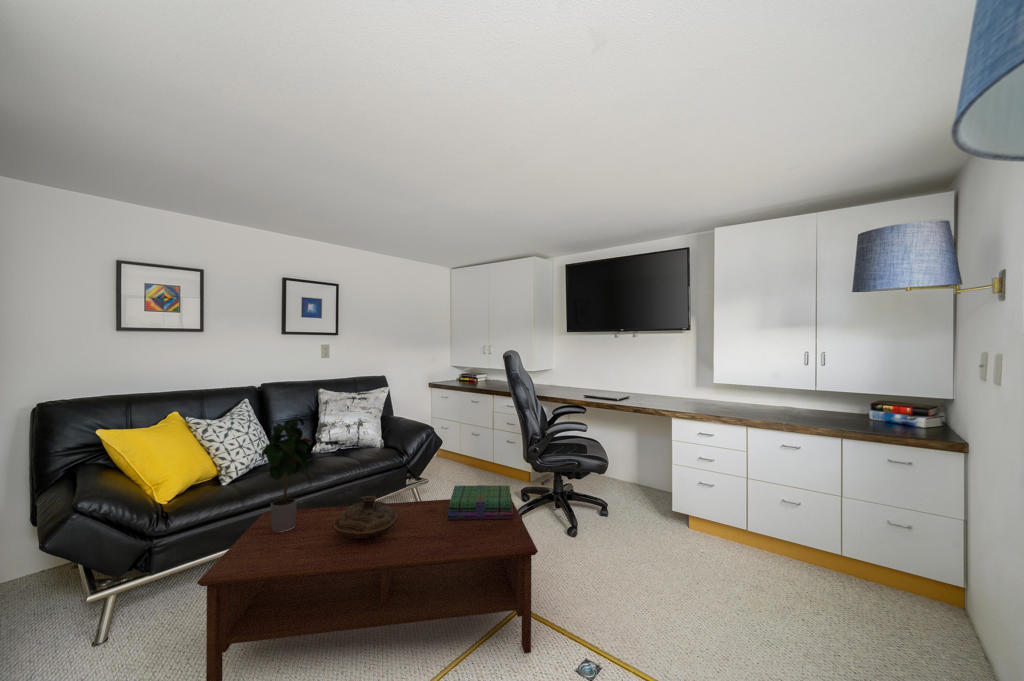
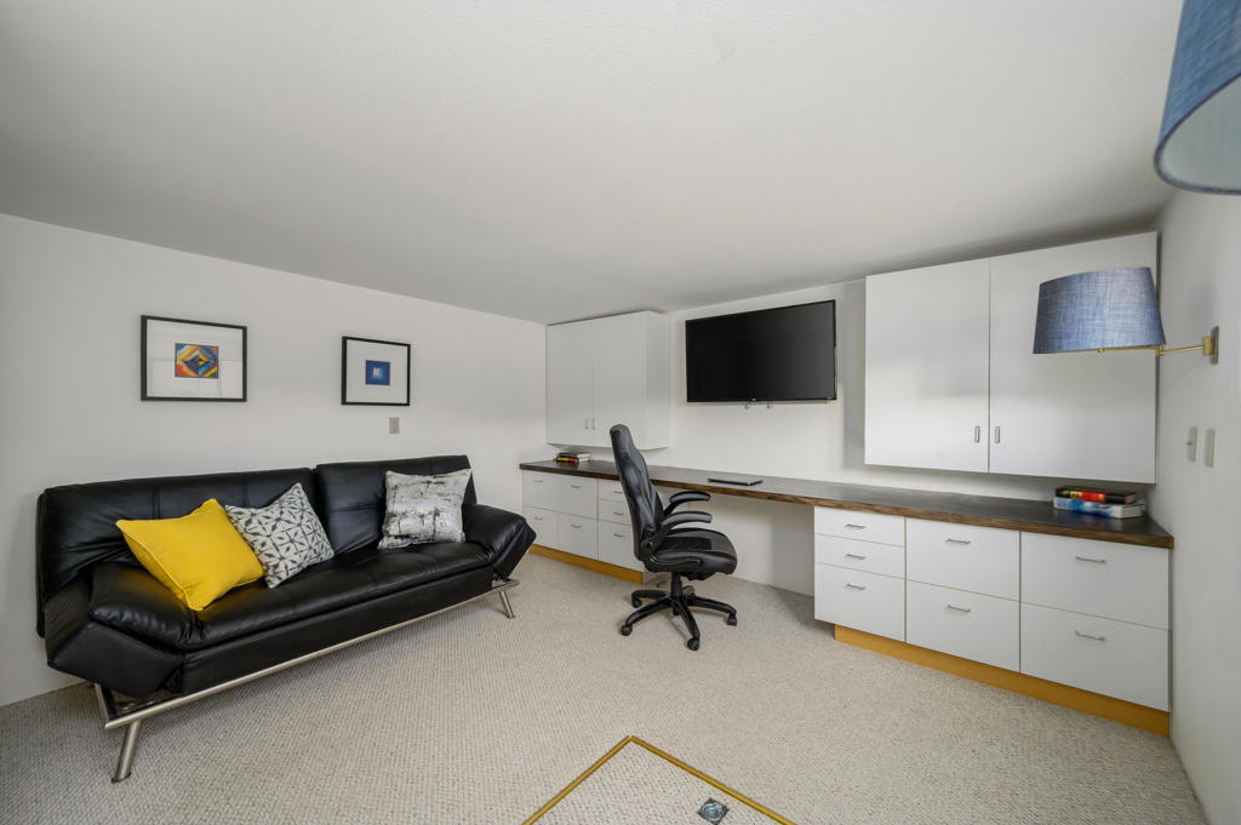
- coffee table (387, 576)
- stack of books (481, 501)
- decorative bowl (365, 515)
- potted plant (287, 473)
